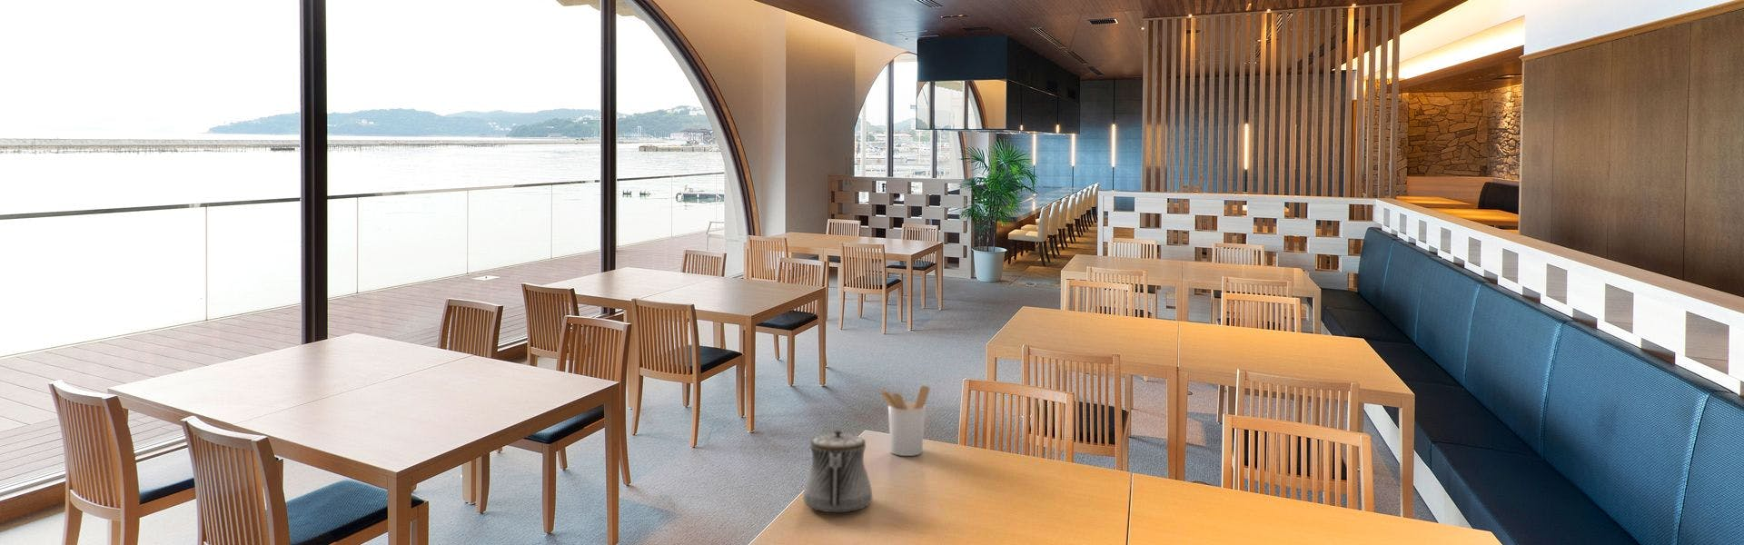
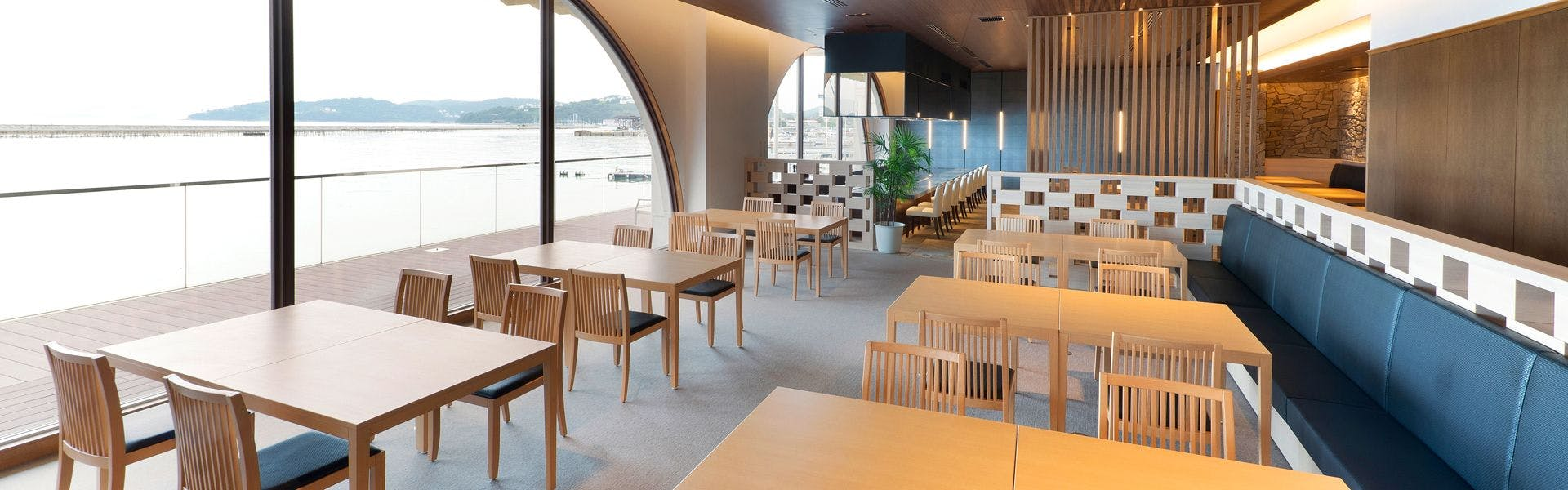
- teapot (838, 467)
- utensil holder (901, 418)
